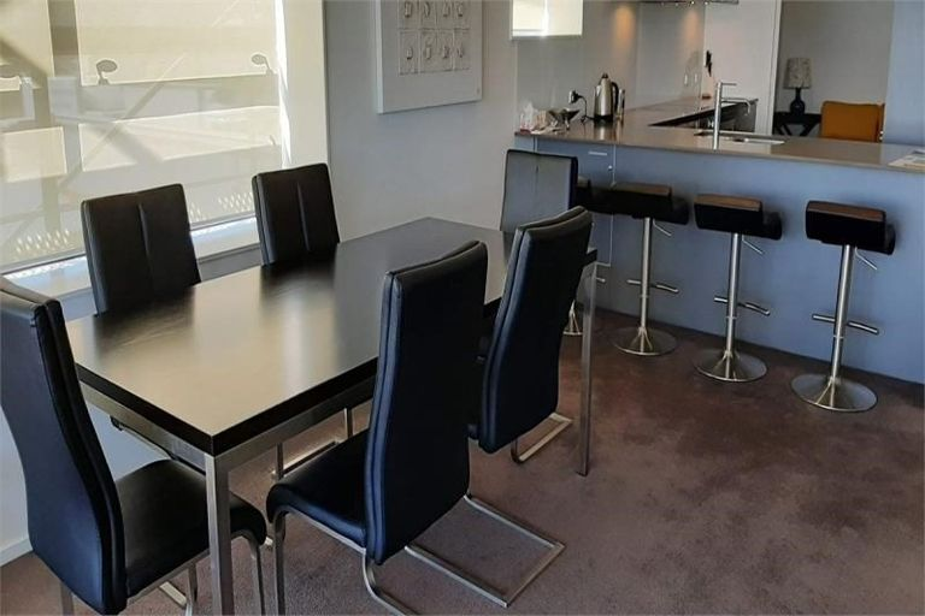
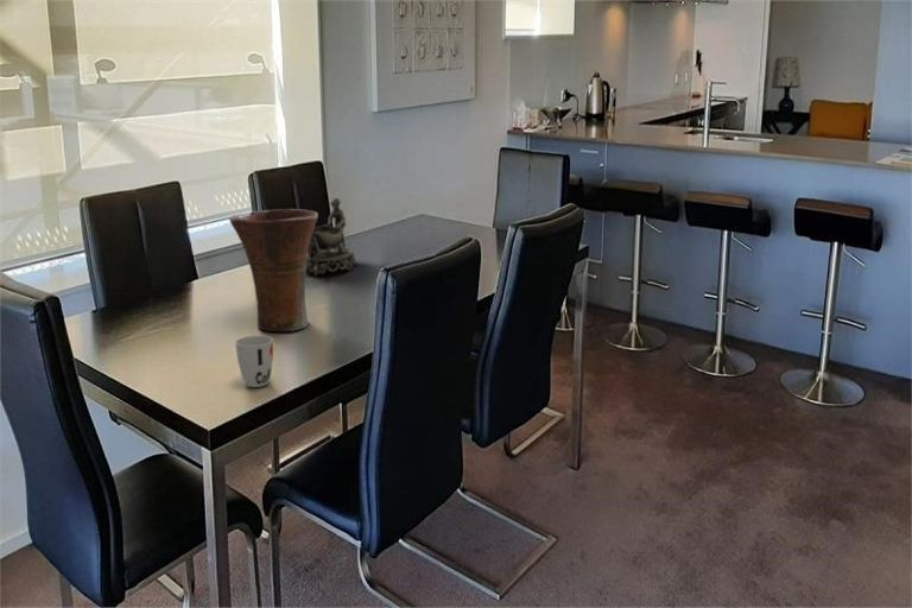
+ cup (255, 361)
+ decorative bowl (327, 235)
+ vase (277, 270)
